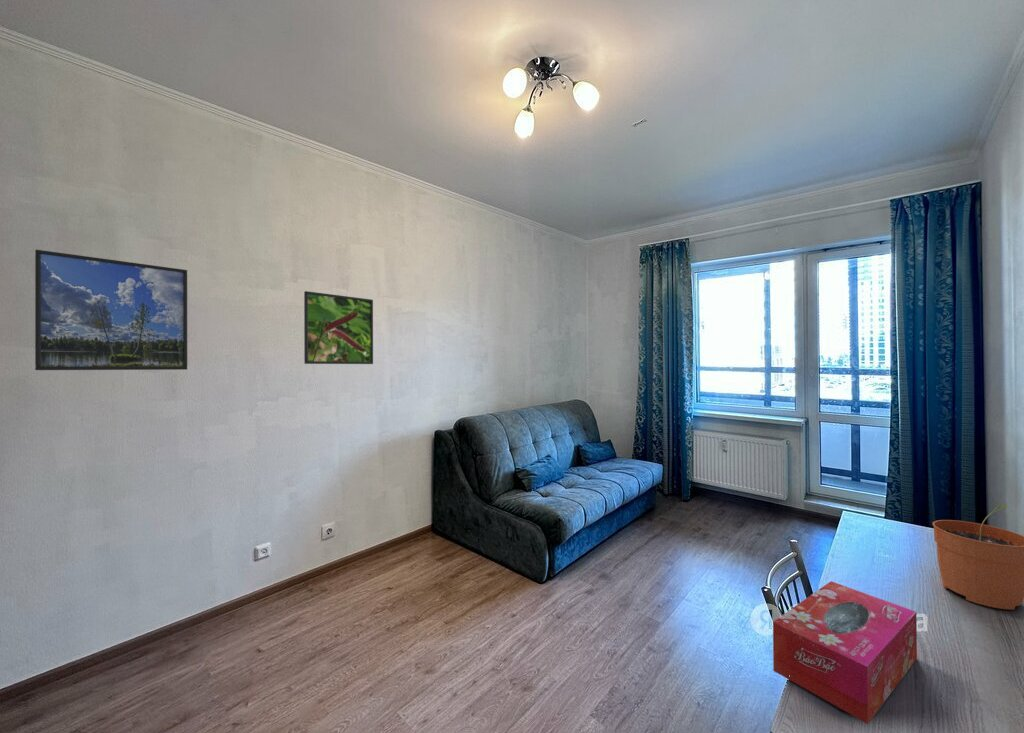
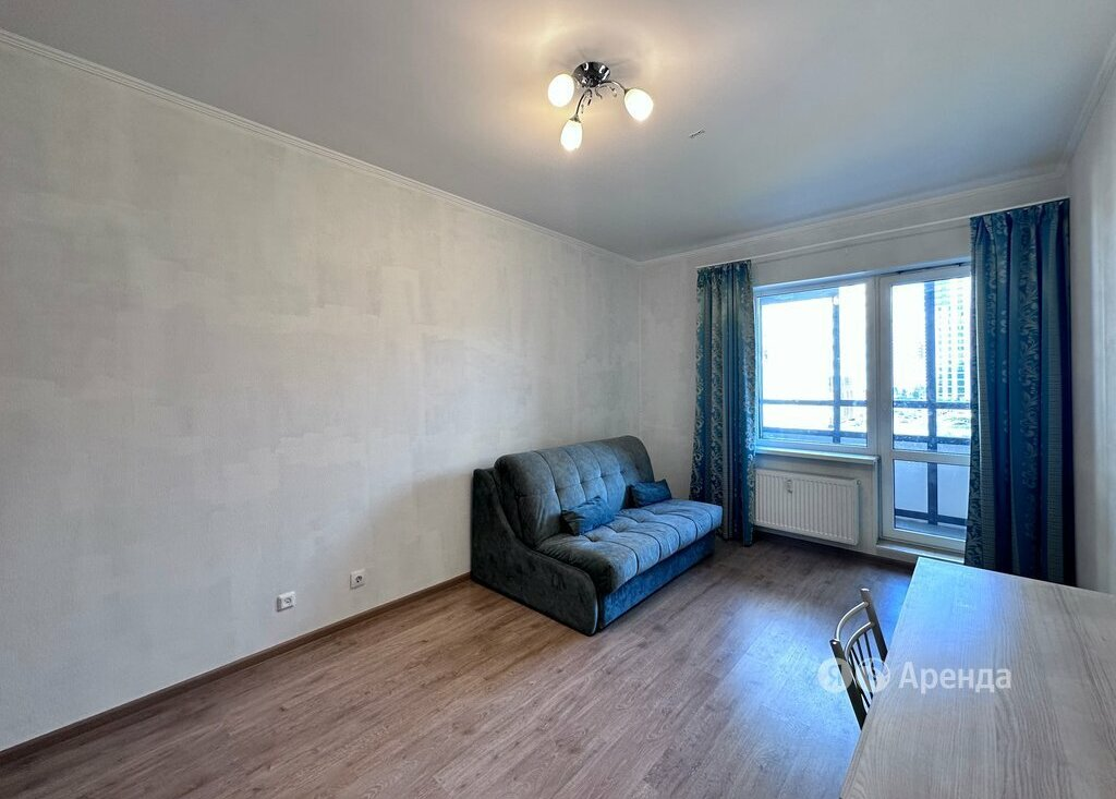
- tissue box (846, 640)
- plant pot (980, 547)
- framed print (118, 315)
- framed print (340, 329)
